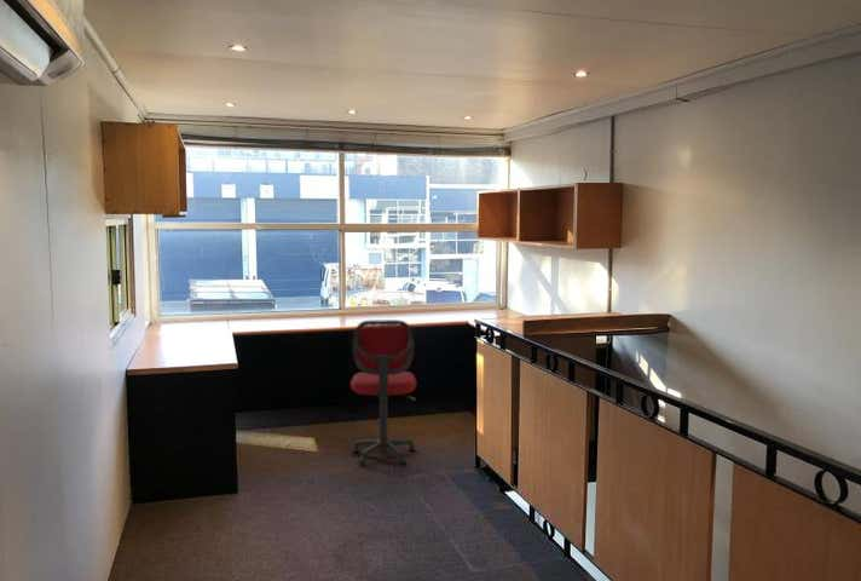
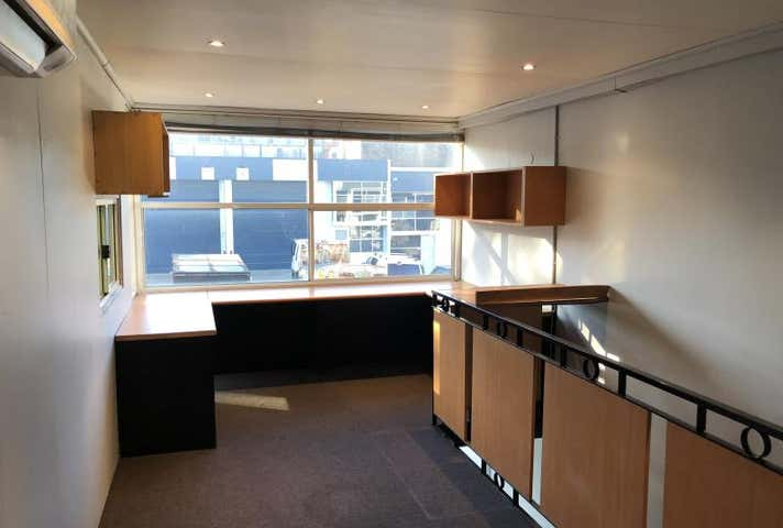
- chair (383, 385)
